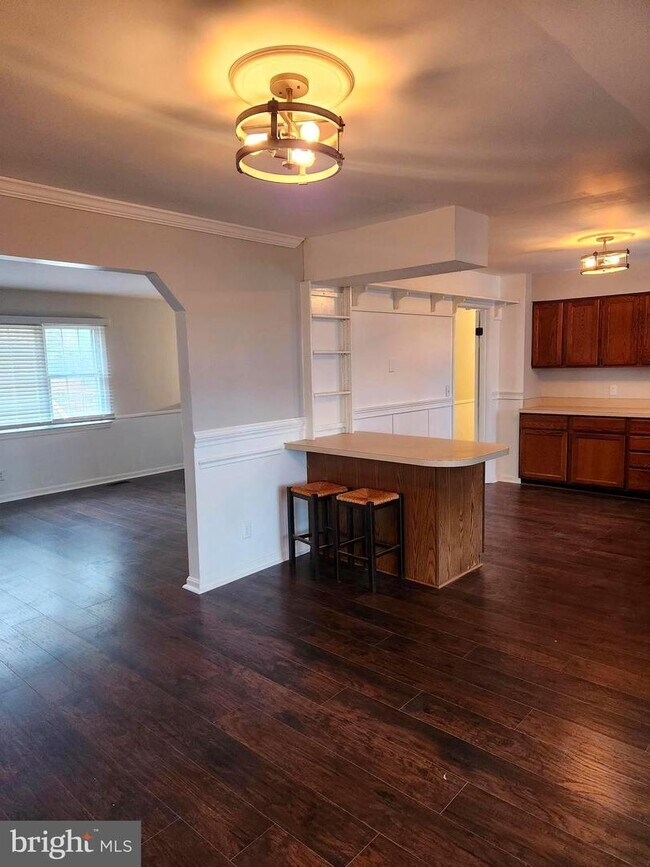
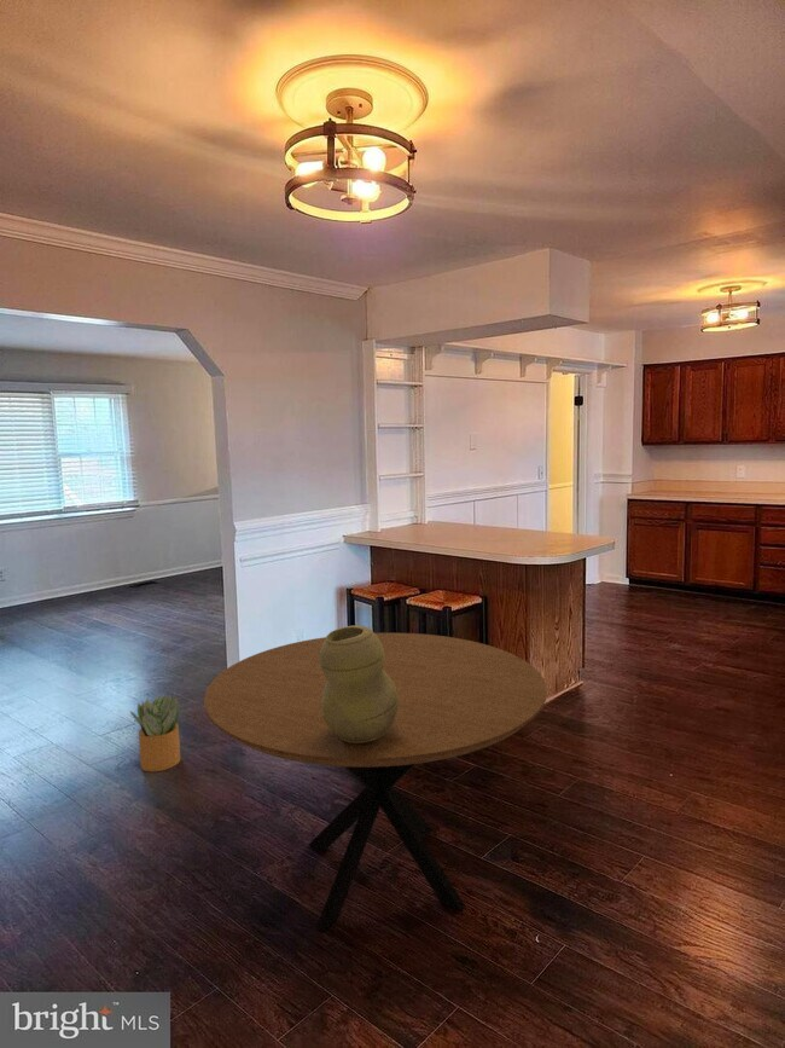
+ dining table (378, 778)
+ potted plant (156, 733)
+ vase (357, 681)
